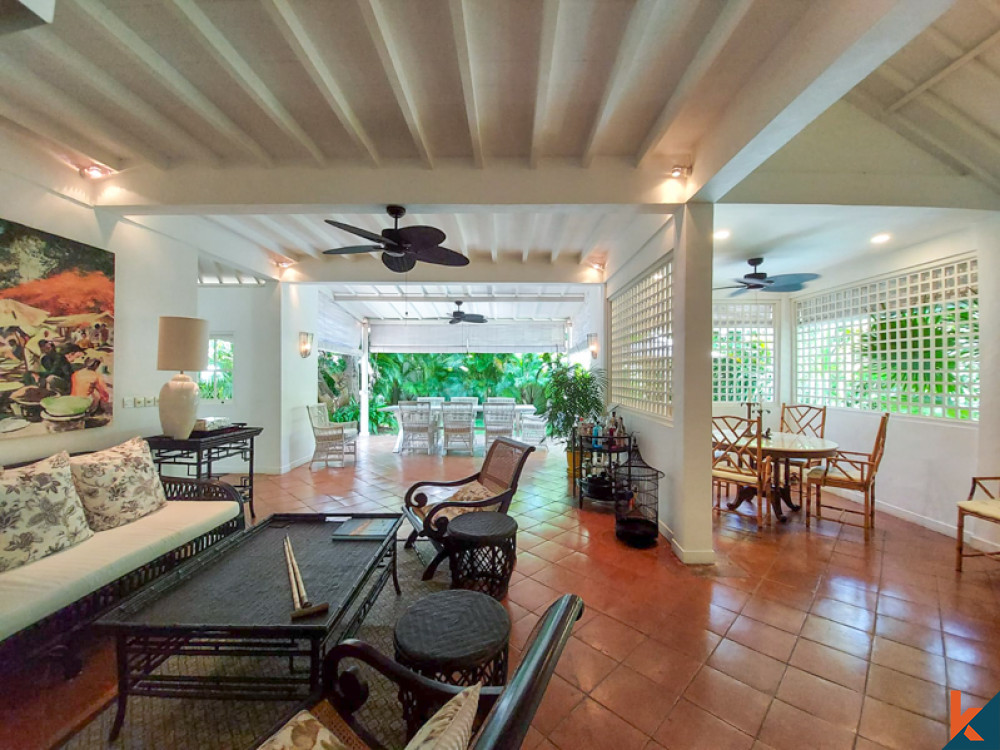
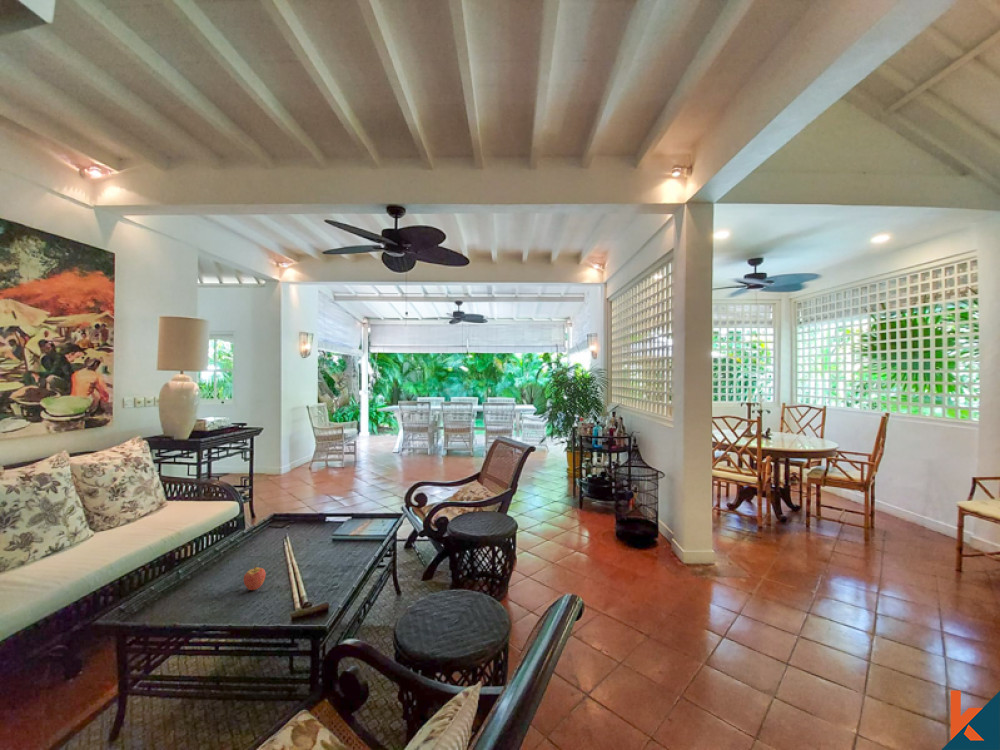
+ fruit (254, 577)
